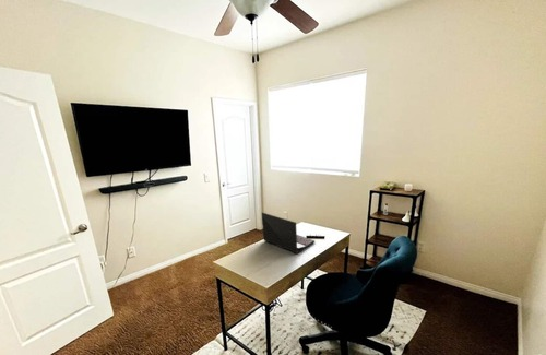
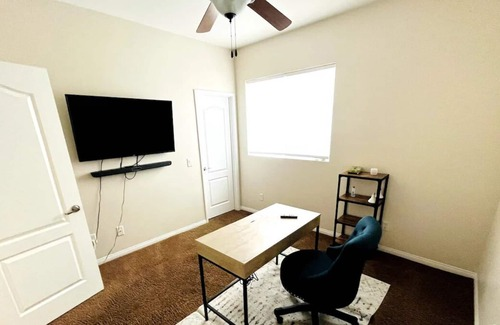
- laptop (288, 227)
